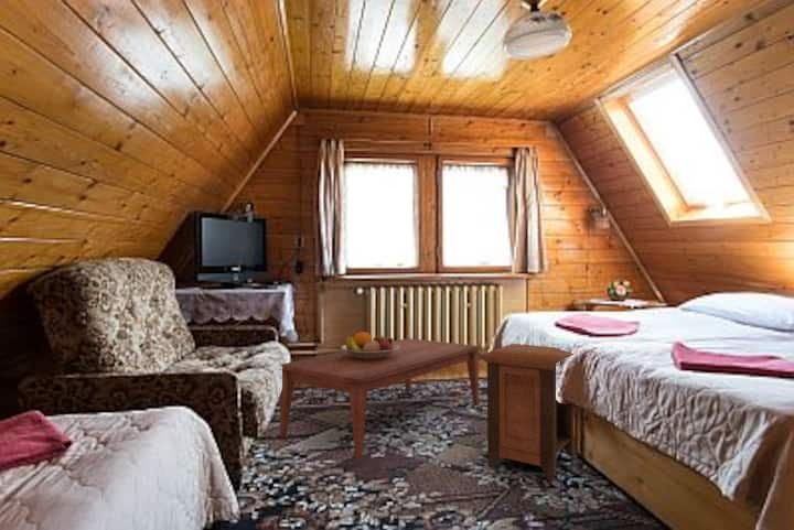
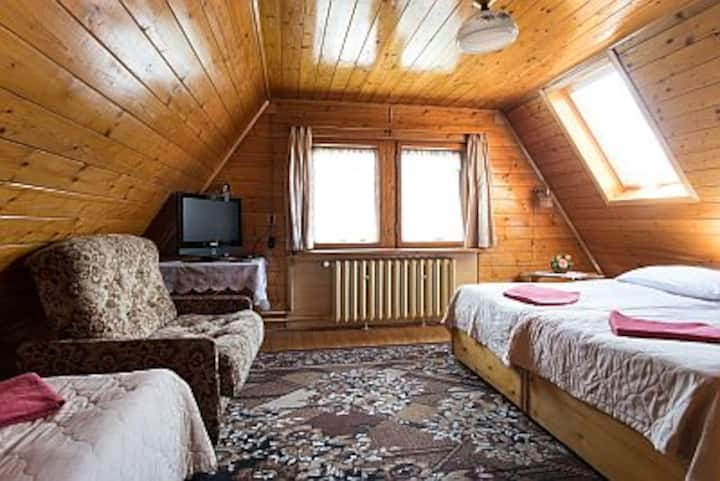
- coffee table (388, 385)
- fruit bowl (369, 344)
- nightstand (532, 405)
